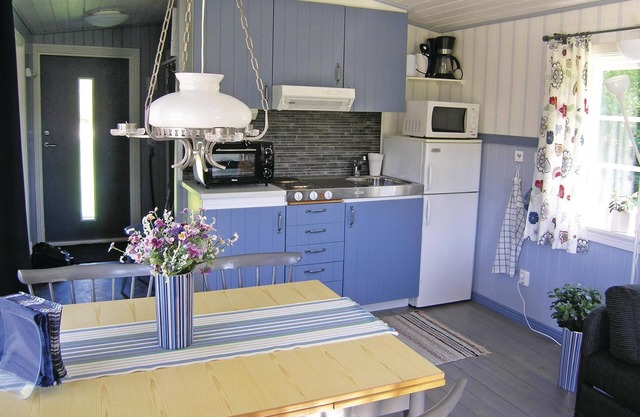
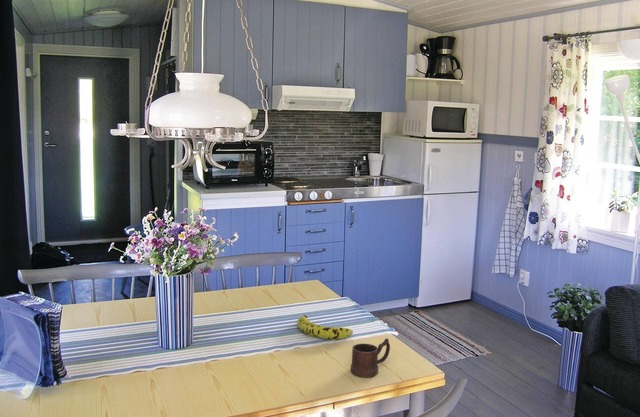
+ fruit (323, 326)
+ mug (371, 355)
